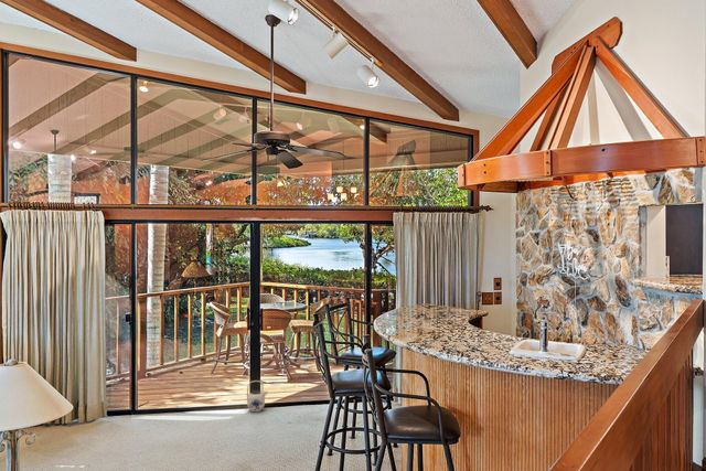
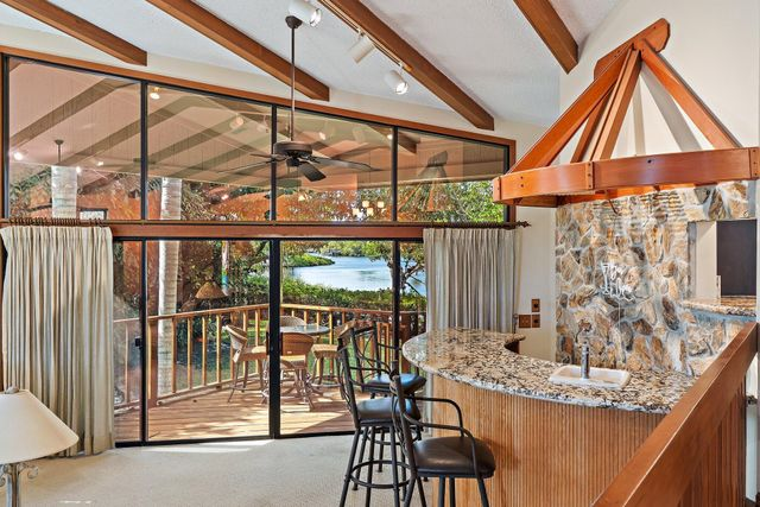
- teapot (257, 395)
